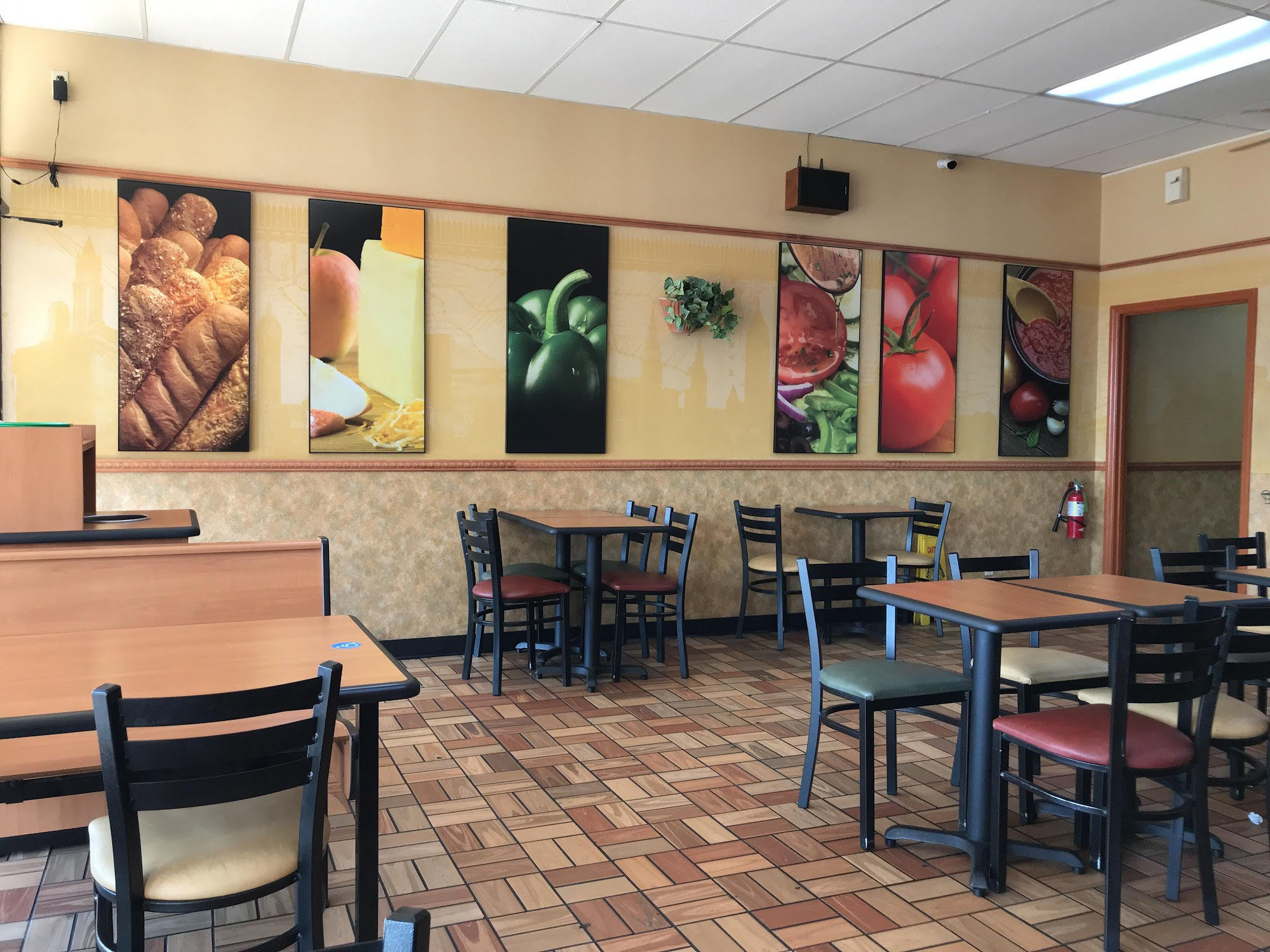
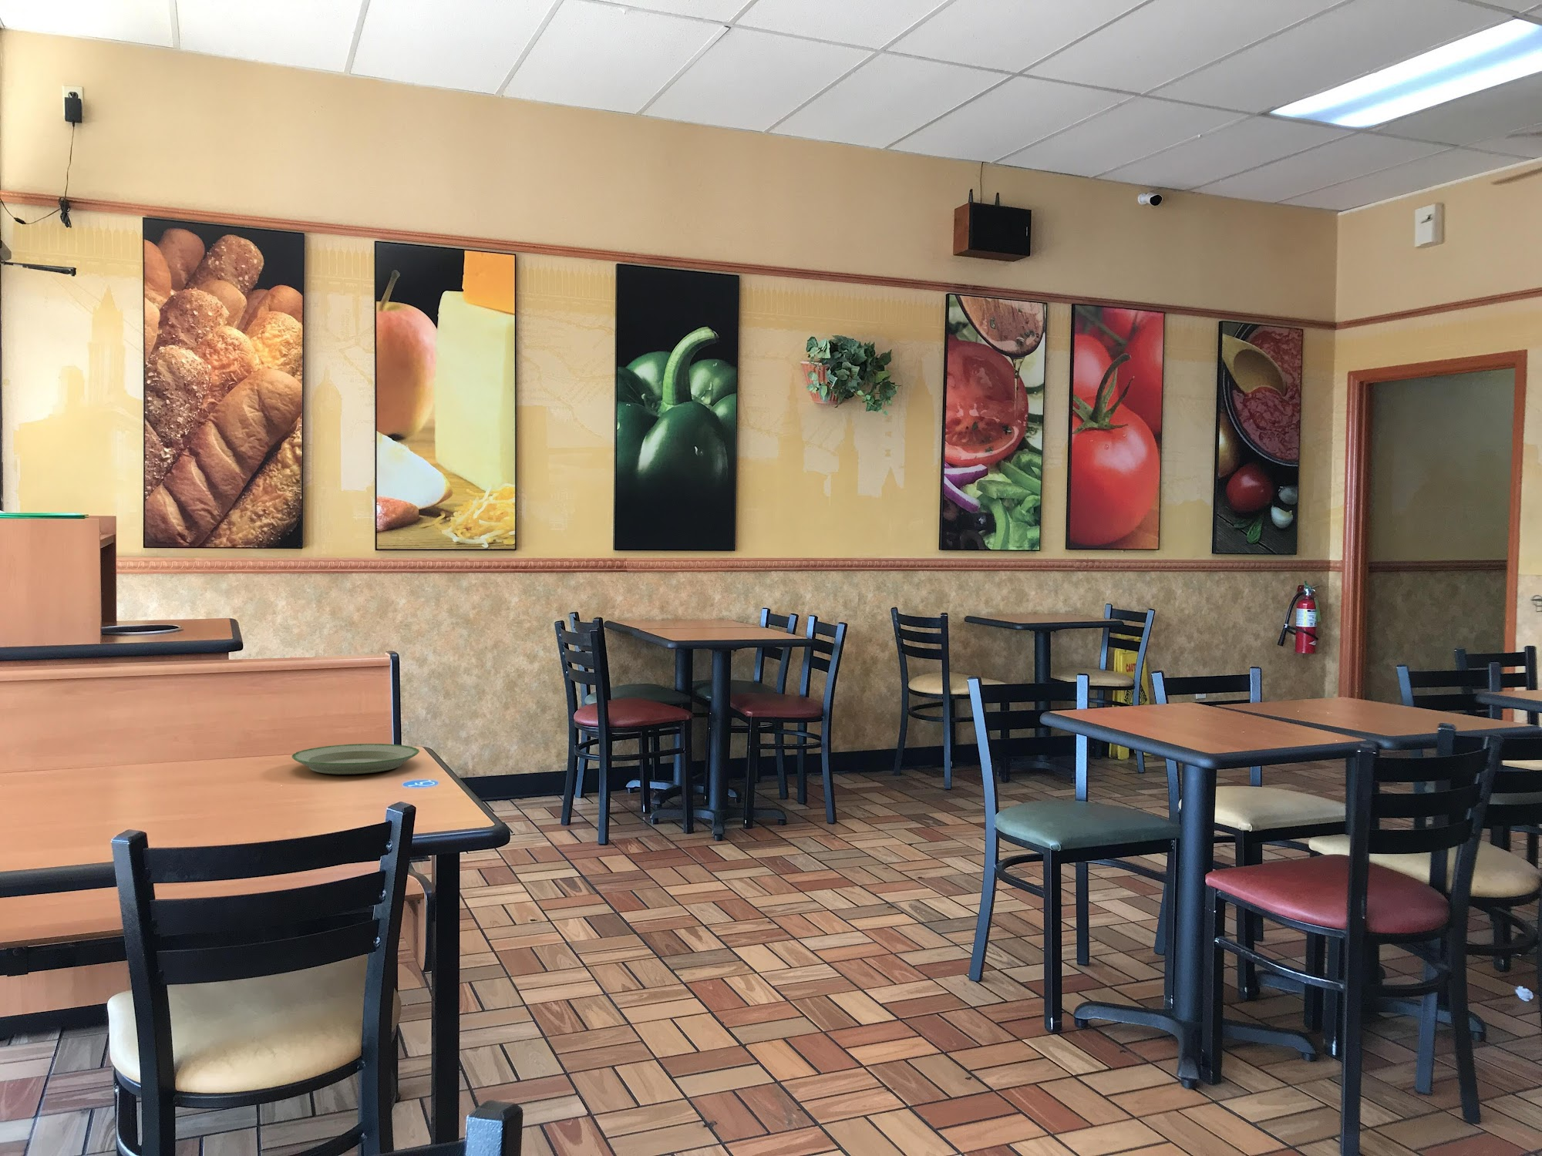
+ plate (356, 759)
